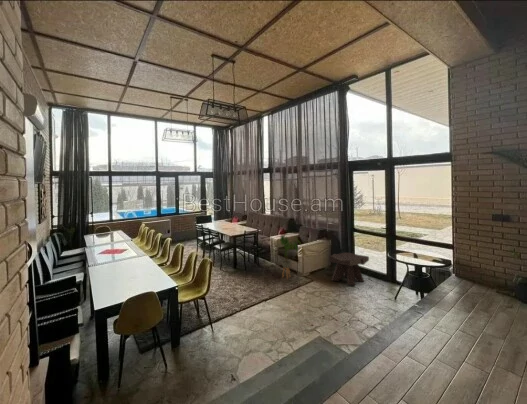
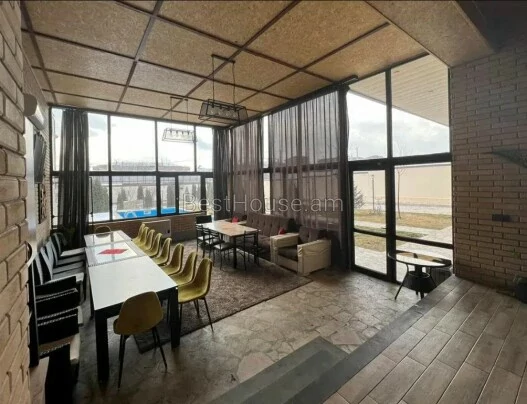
- side table (348, 267)
- house plant (287, 255)
